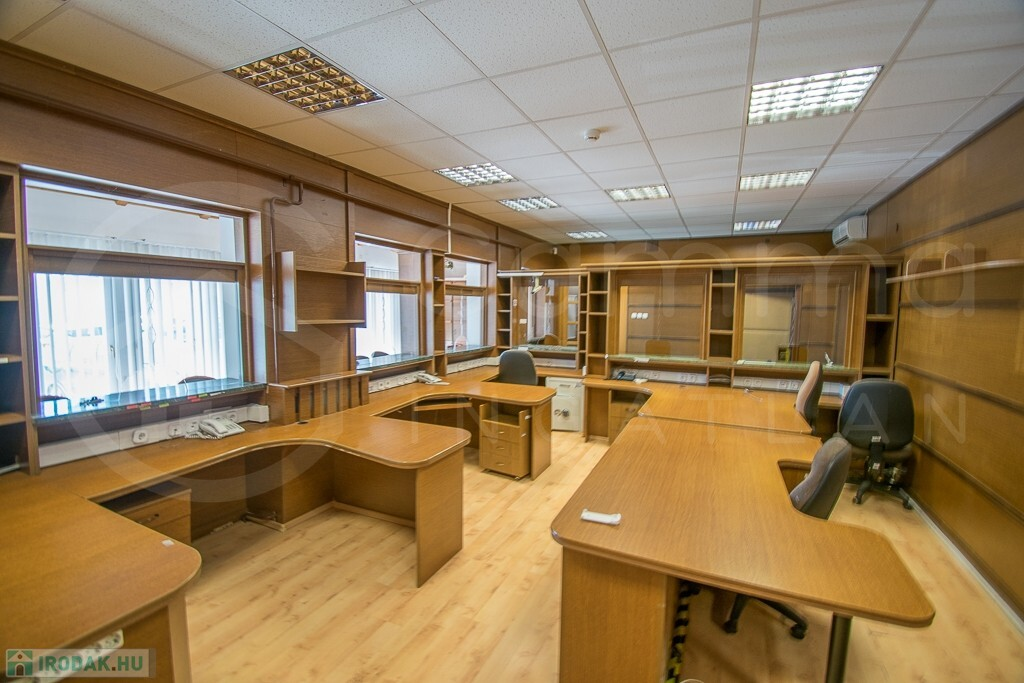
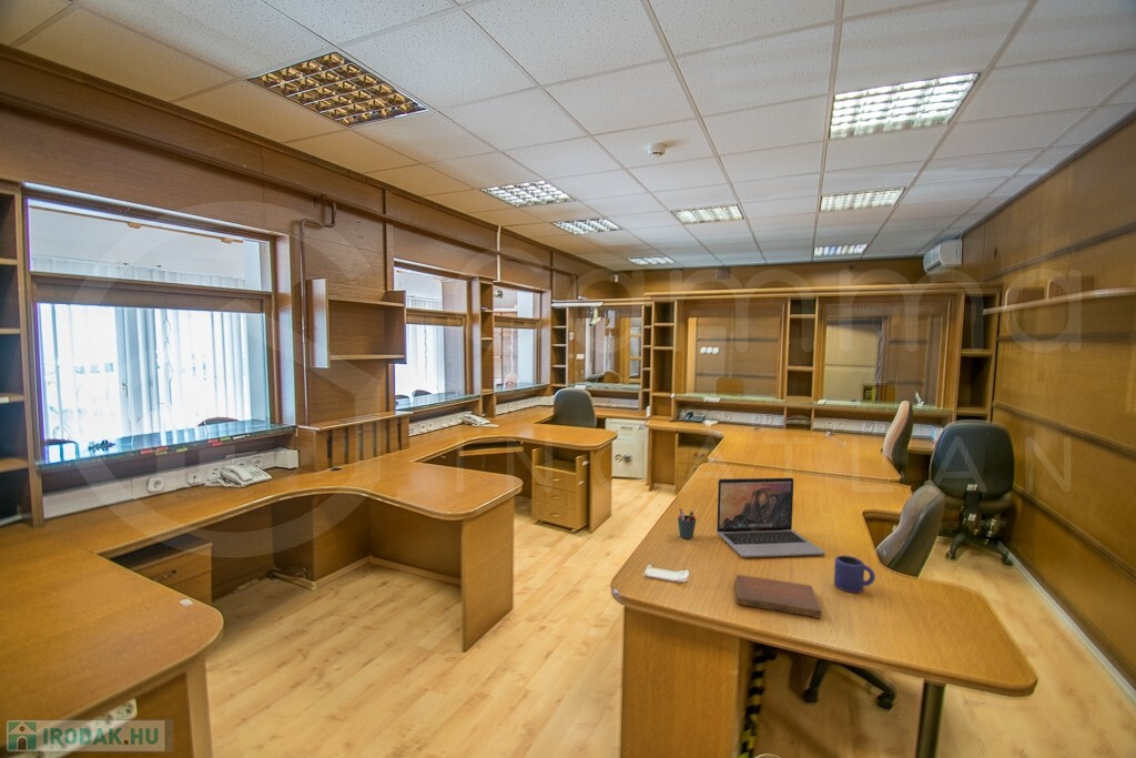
+ pen holder (686, 522)
+ notebook (774, 594)
+ mug (854, 574)
+ laptop (769, 515)
